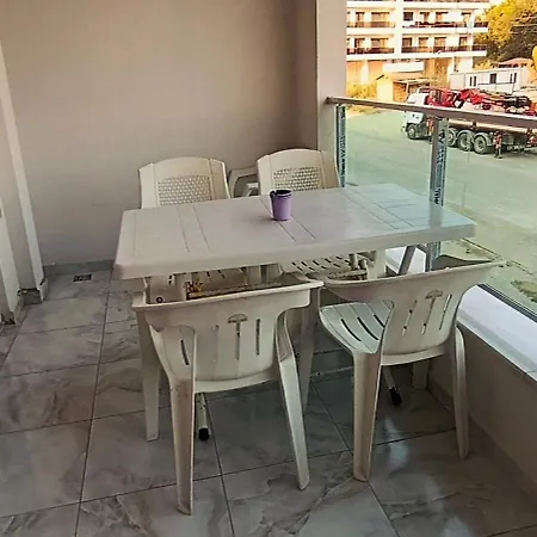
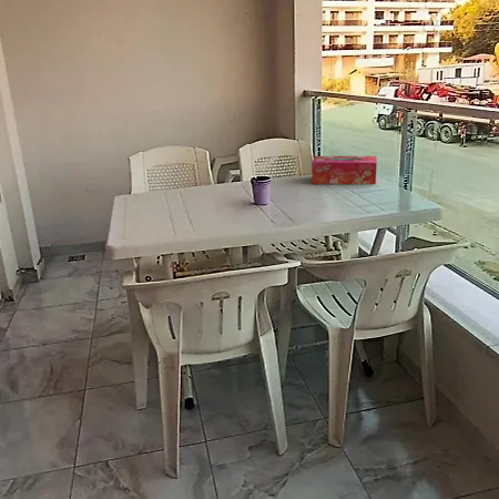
+ tissue box (344, 170)
